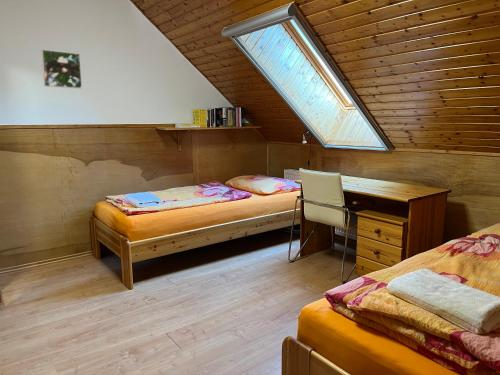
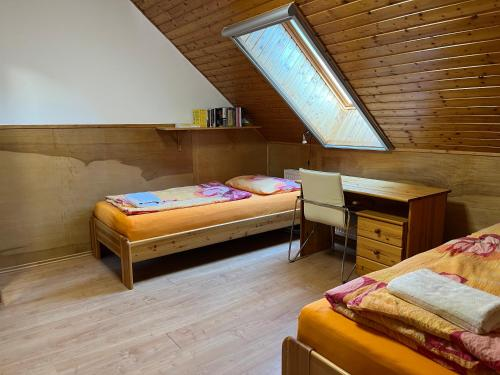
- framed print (62, 69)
